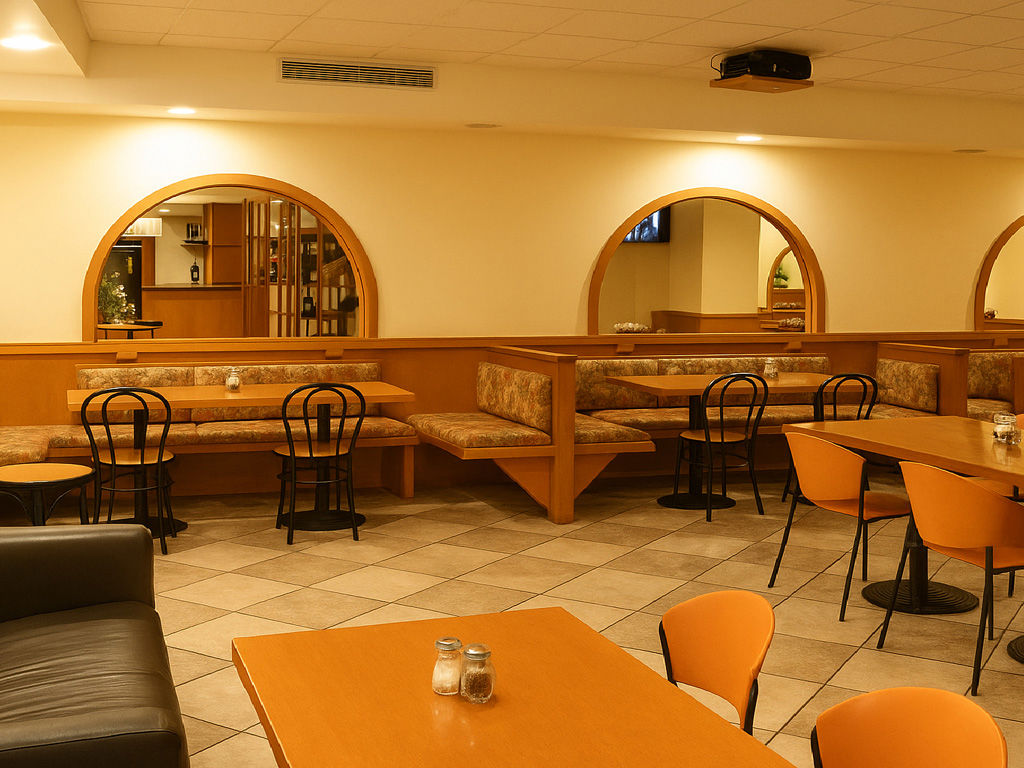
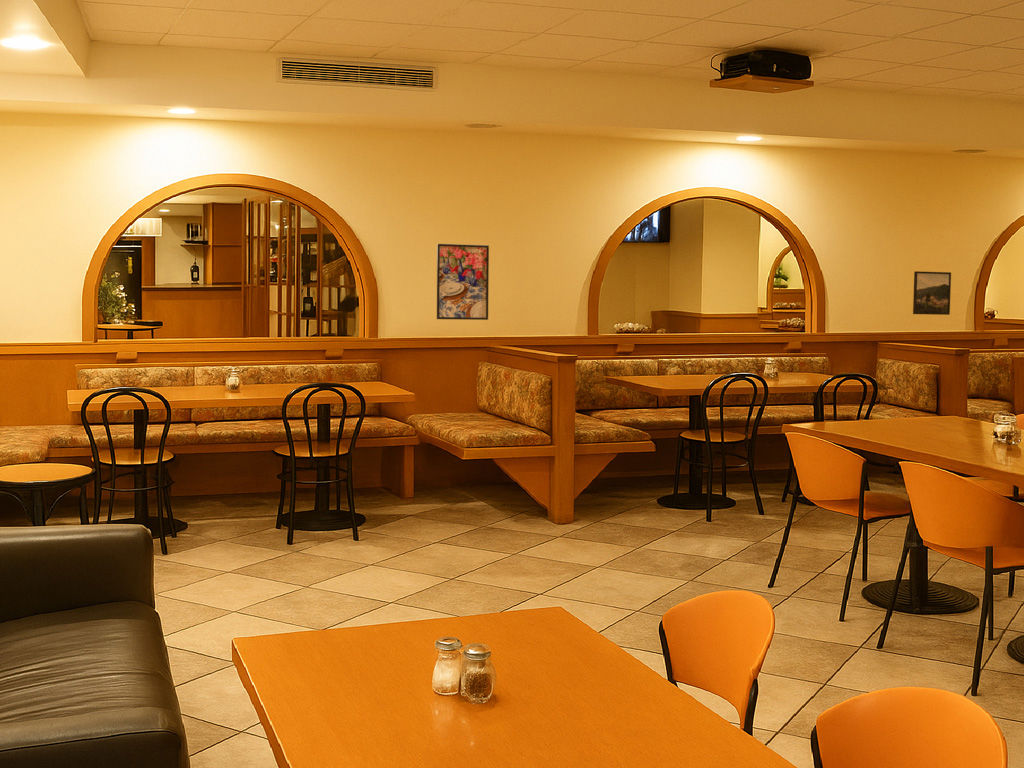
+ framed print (462, 282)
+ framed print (932, 293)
